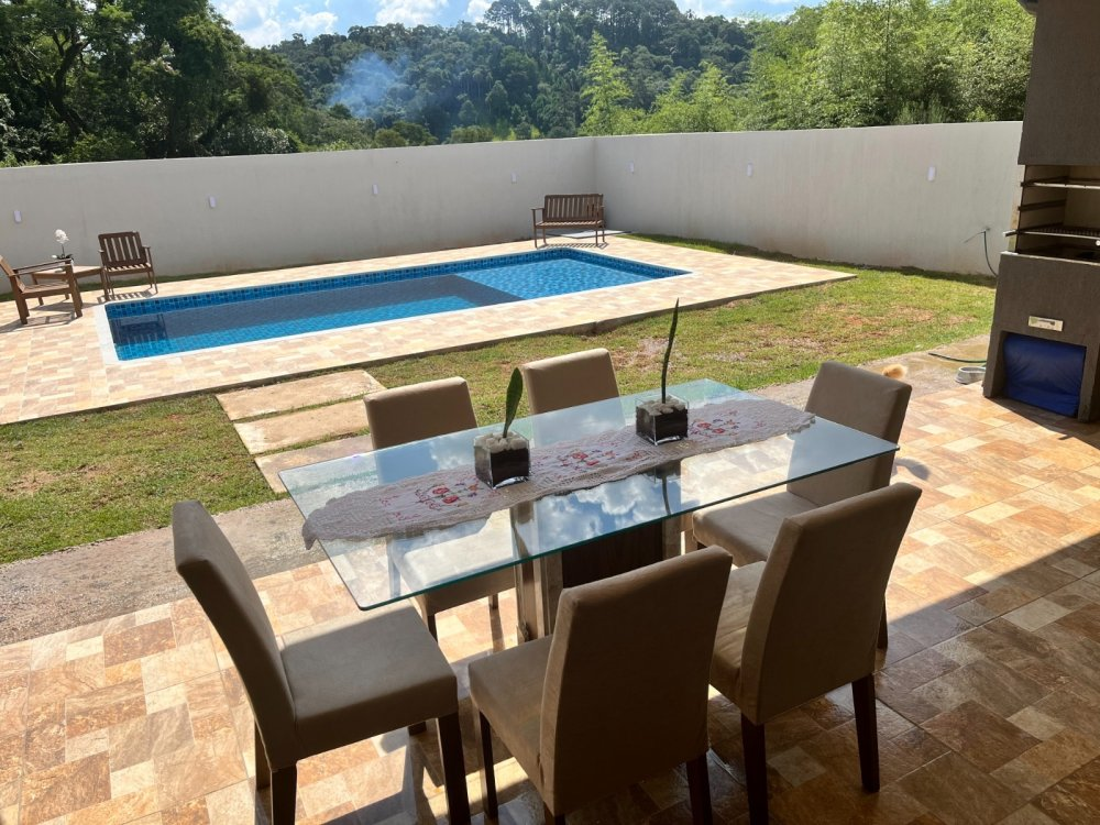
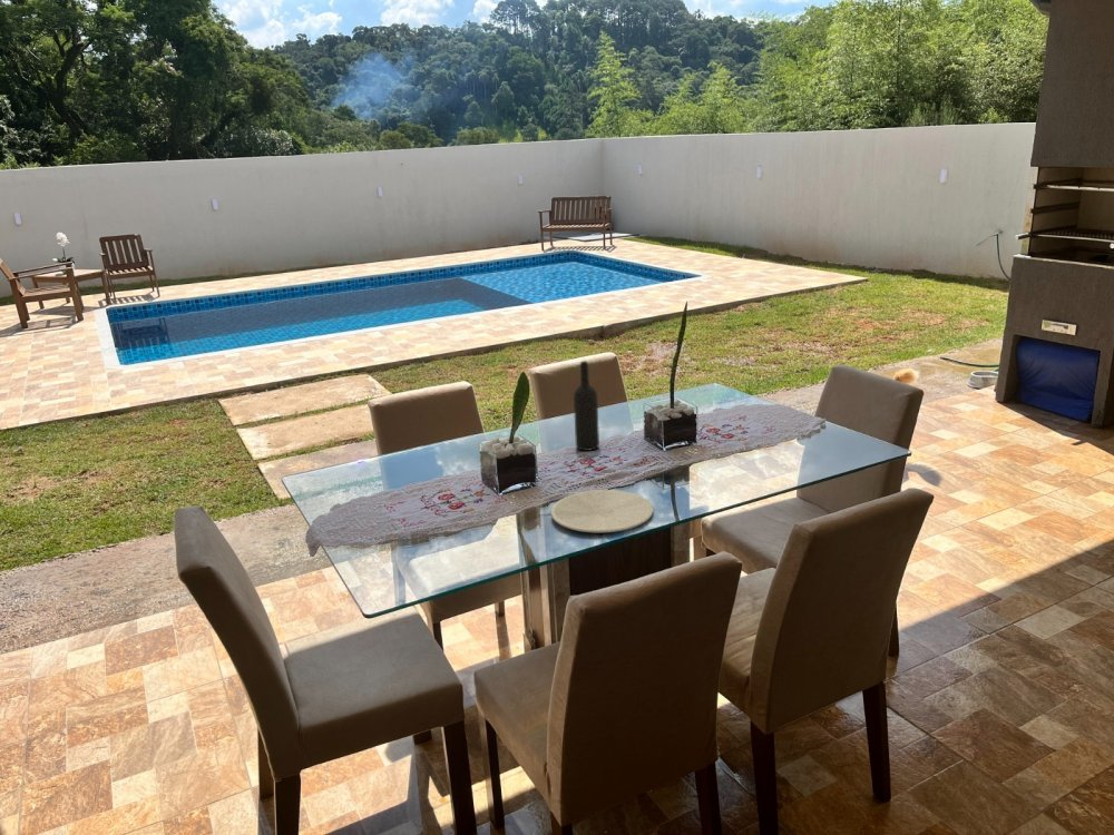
+ plate (602, 511)
+ wine bottle (585, 405)
